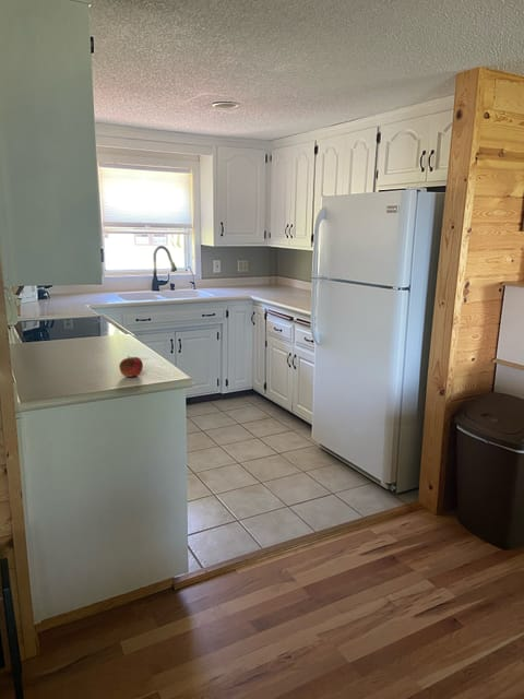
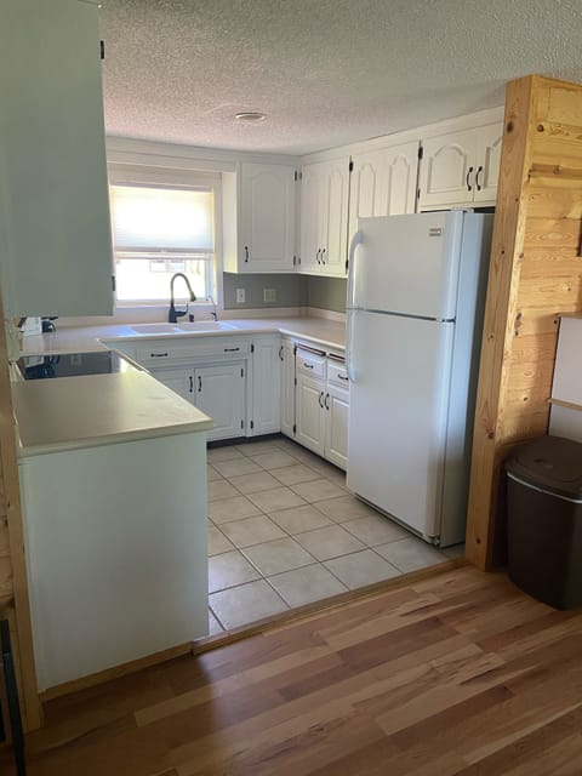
- fruit (131, 366)
